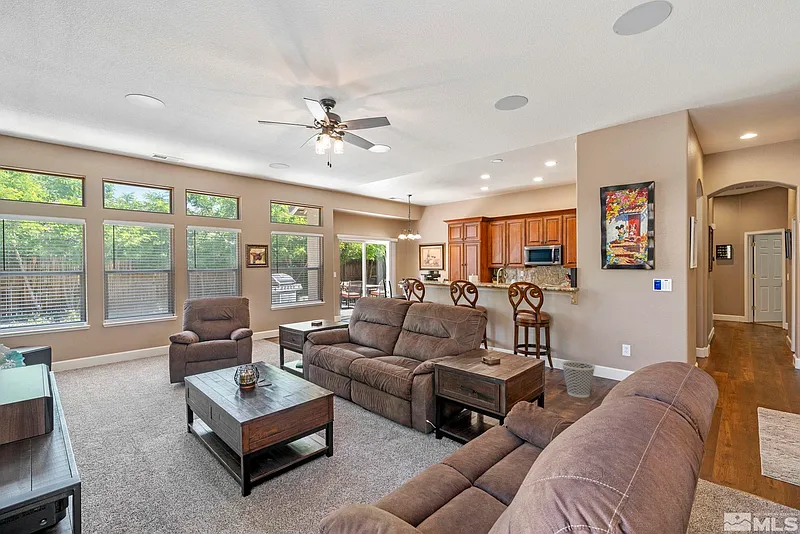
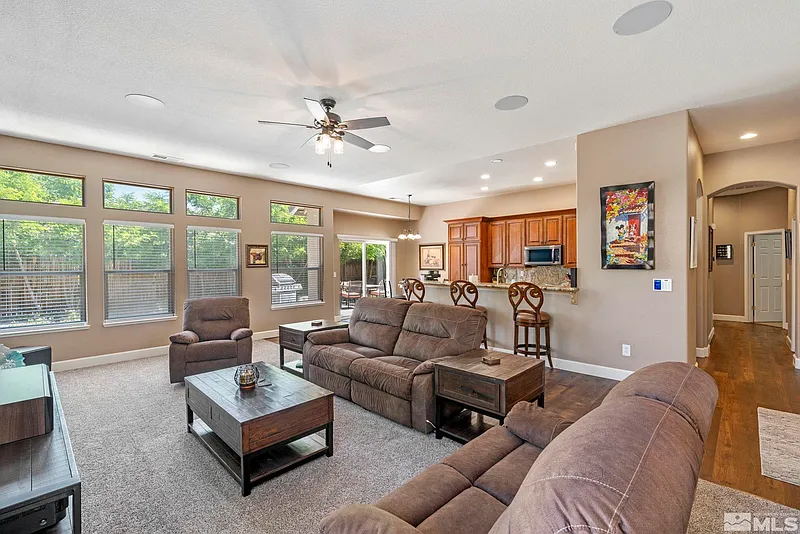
- wastebasket (578, 379)
